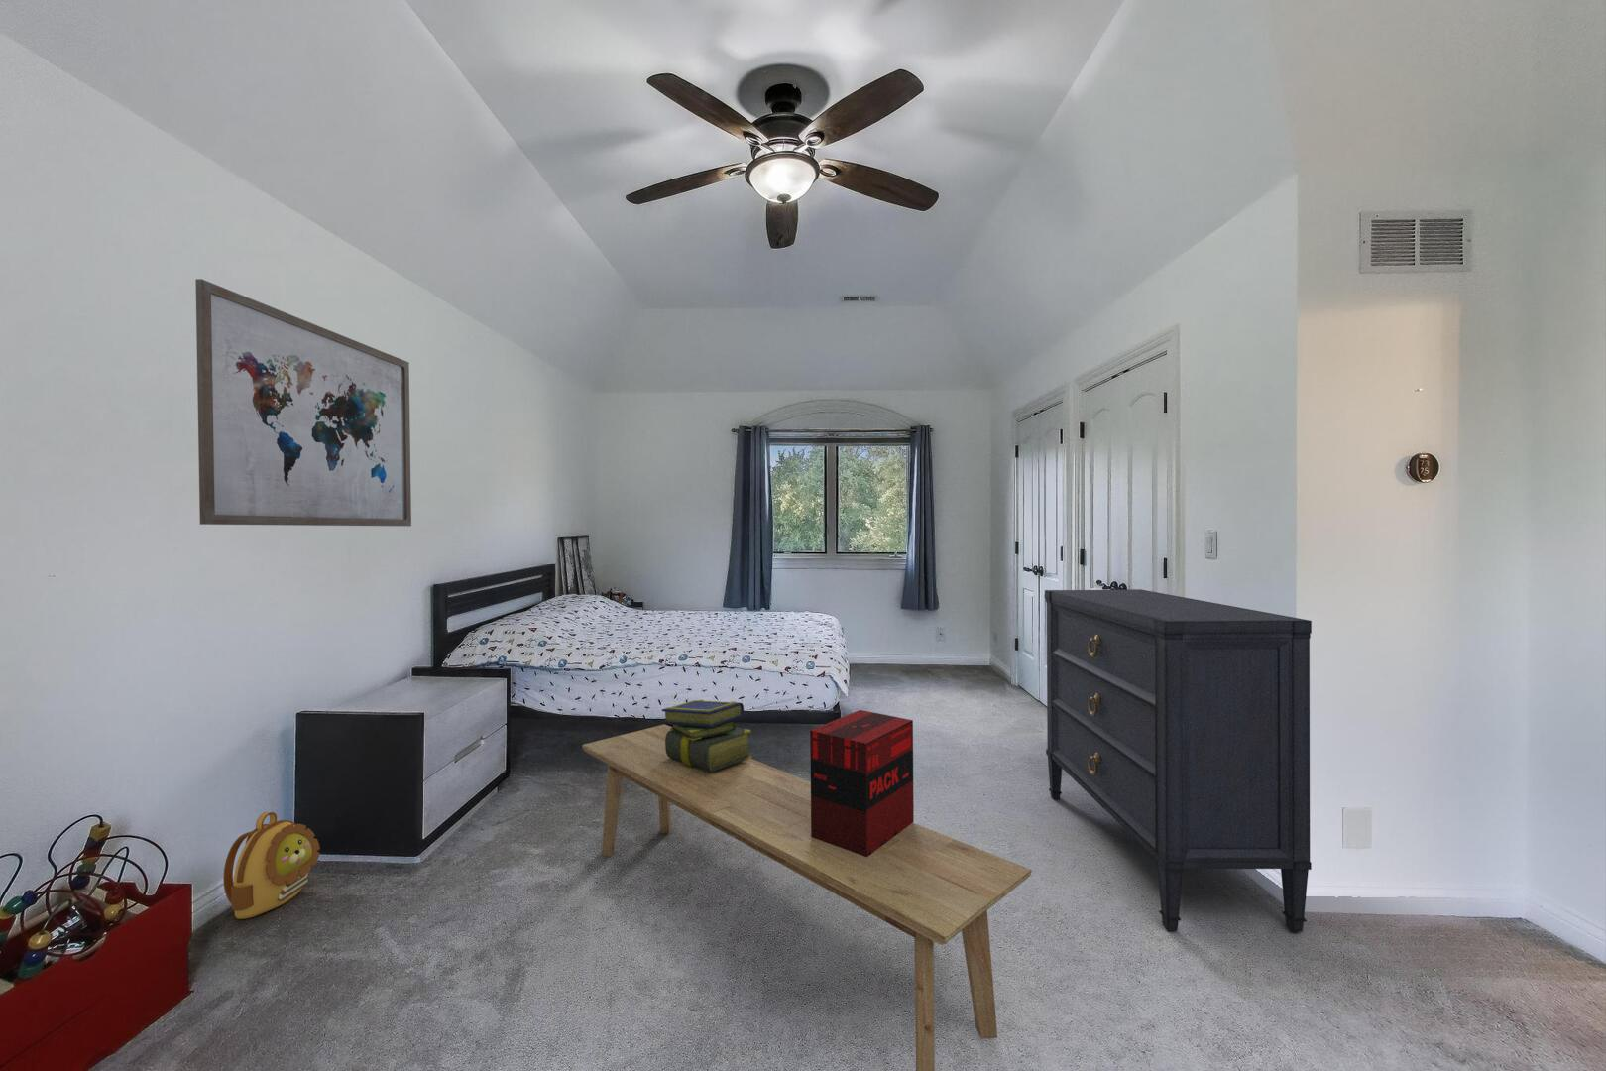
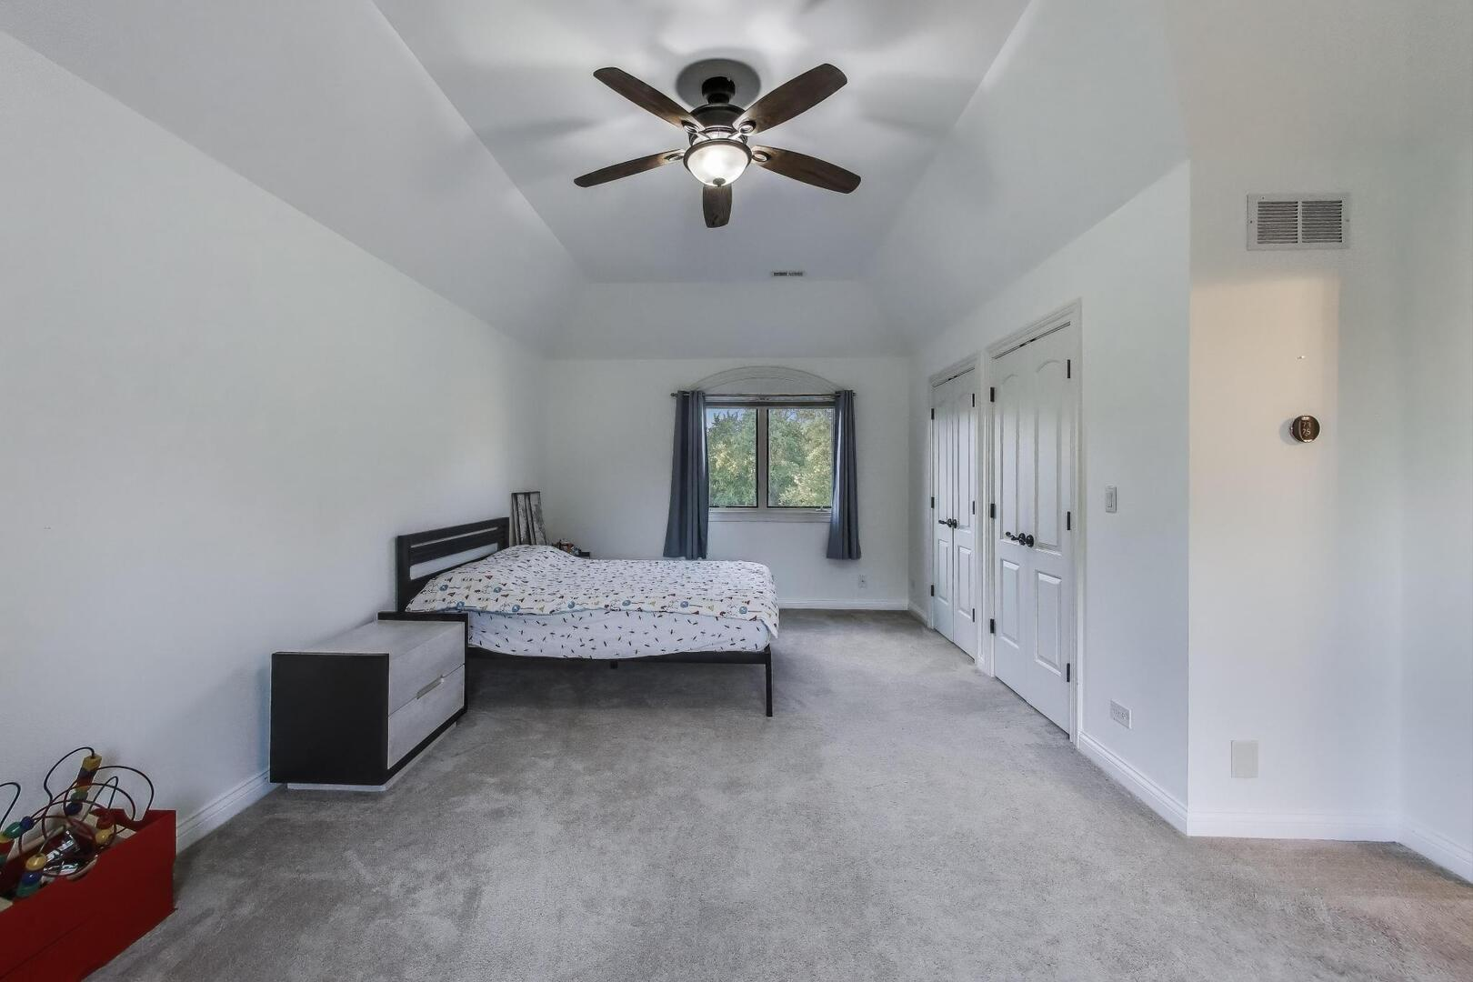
- decorative box (863, 777)
- bench (759, 851)
- wall art (325, 427)
- backpack (269, 856)
- dresser (1150, 727)
- stack of books (704, 730)
